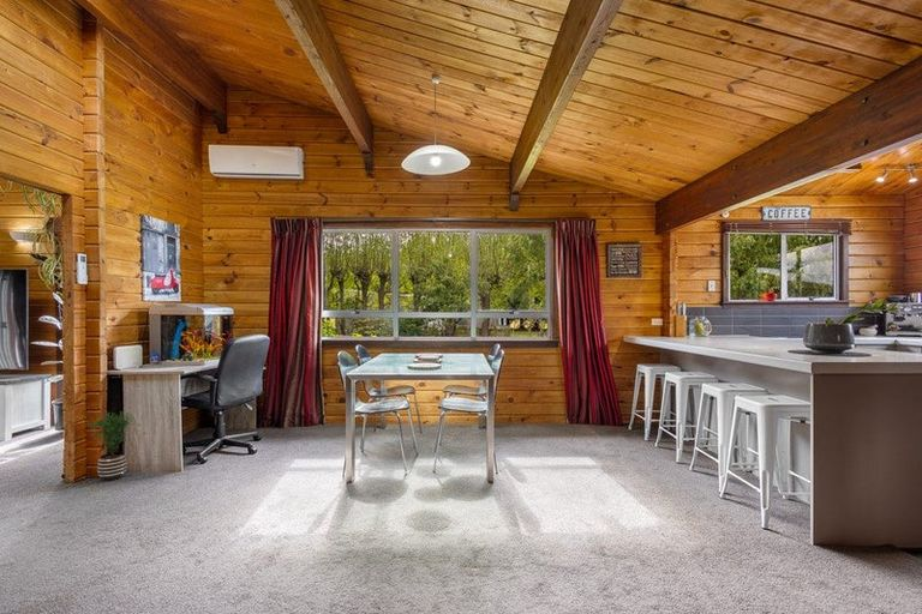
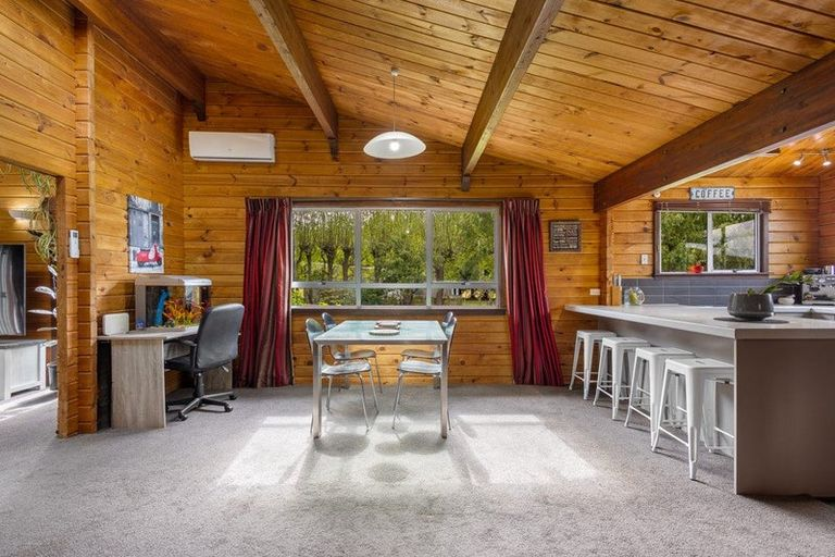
- potted plant (110, 445)
